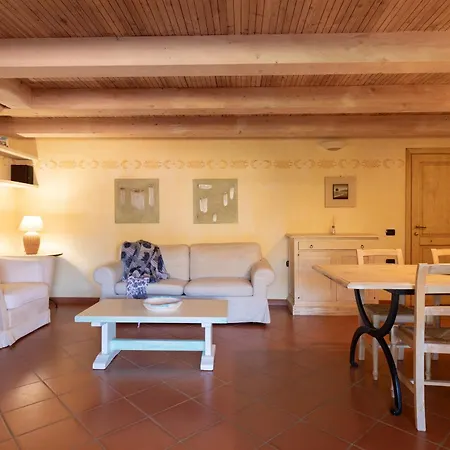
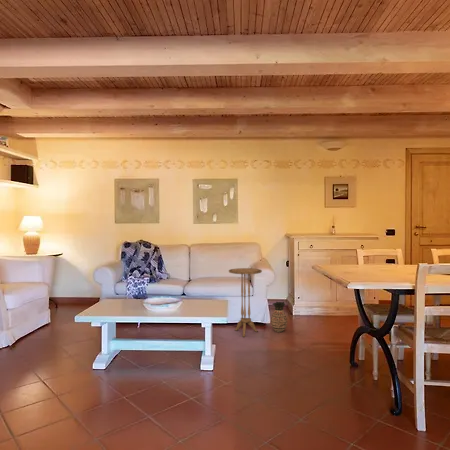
+ ceramic jug (278, 316)
+ side table (244, 301)
